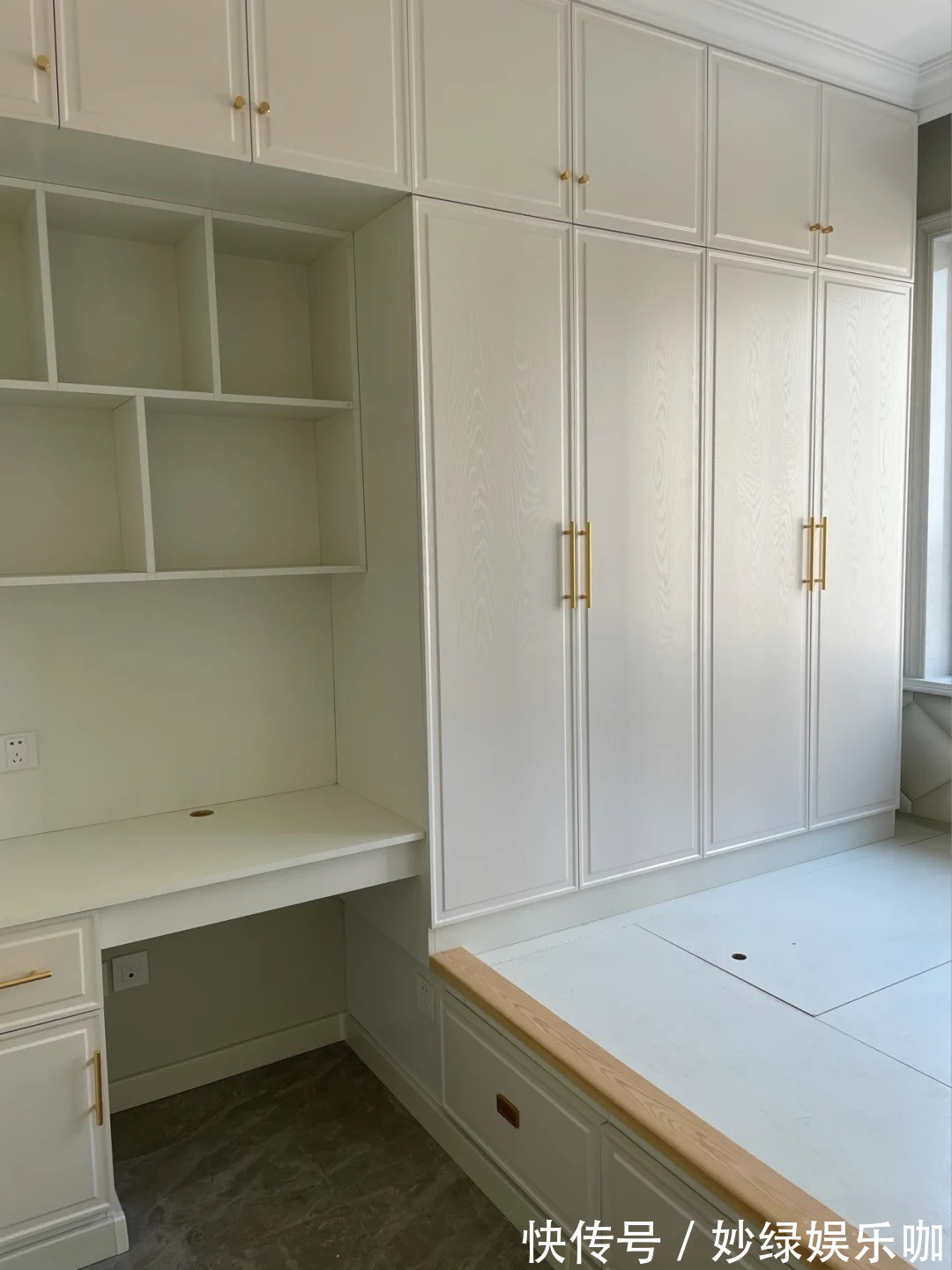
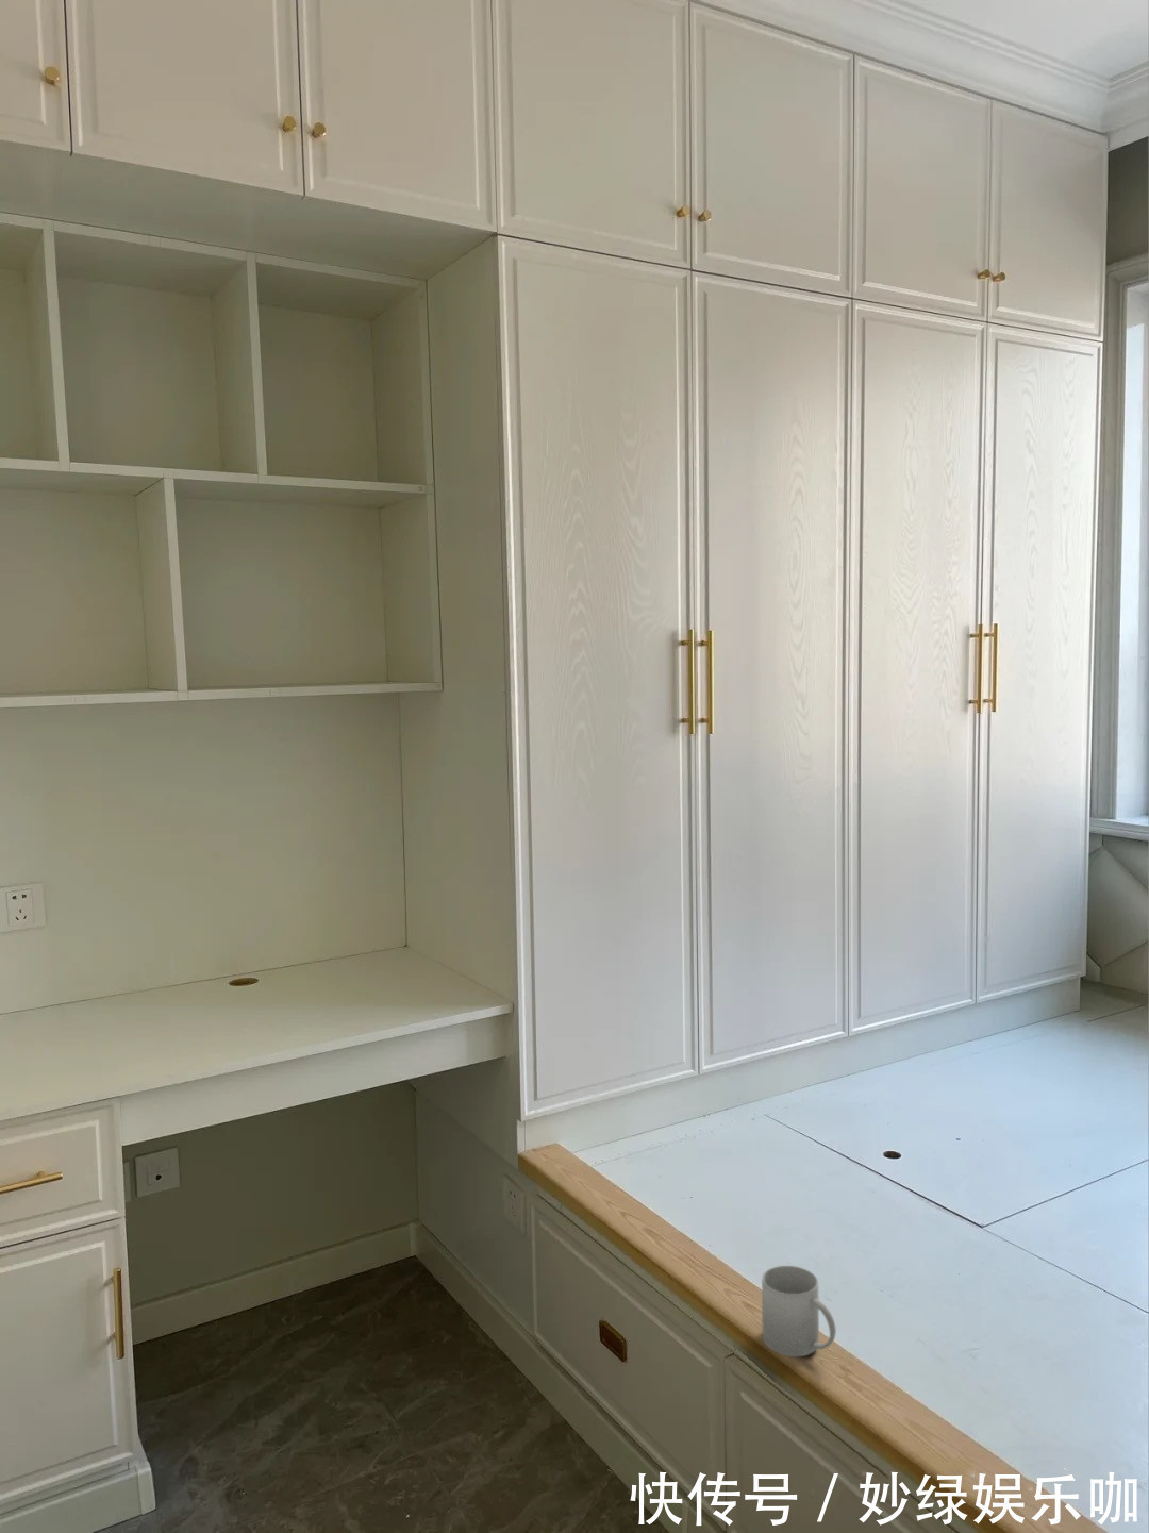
+ mug (800, 1315)
